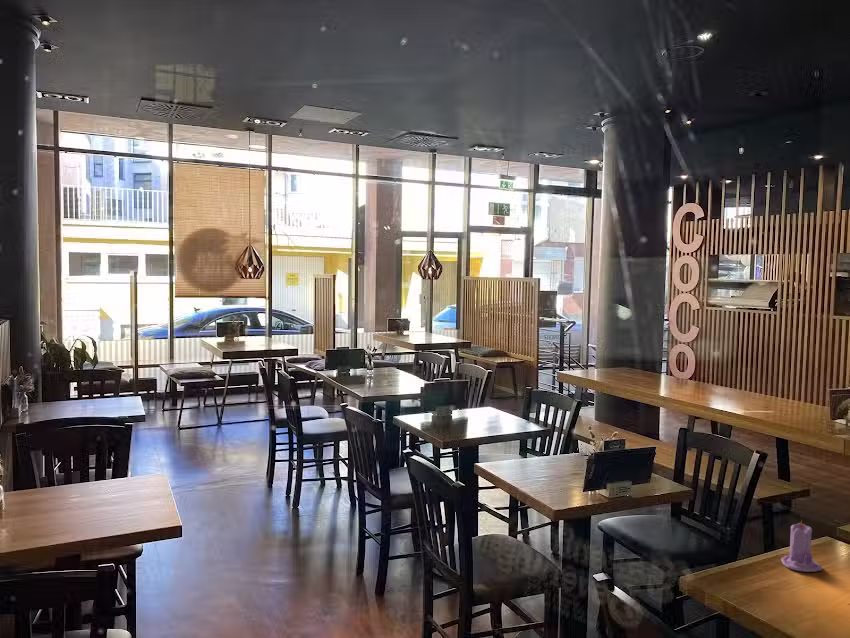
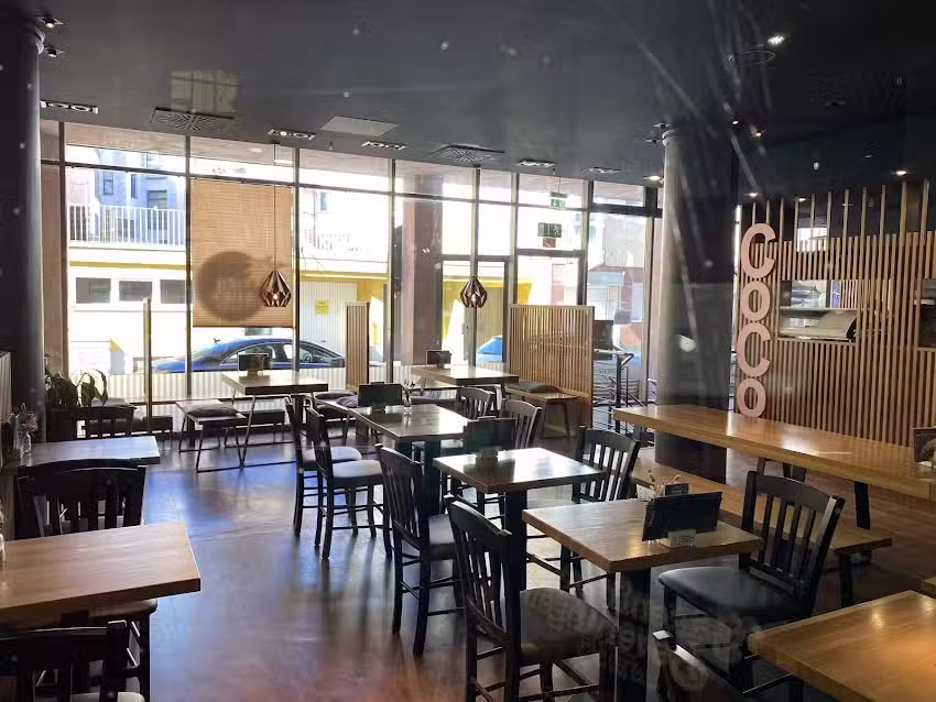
- candle (800, 542)
